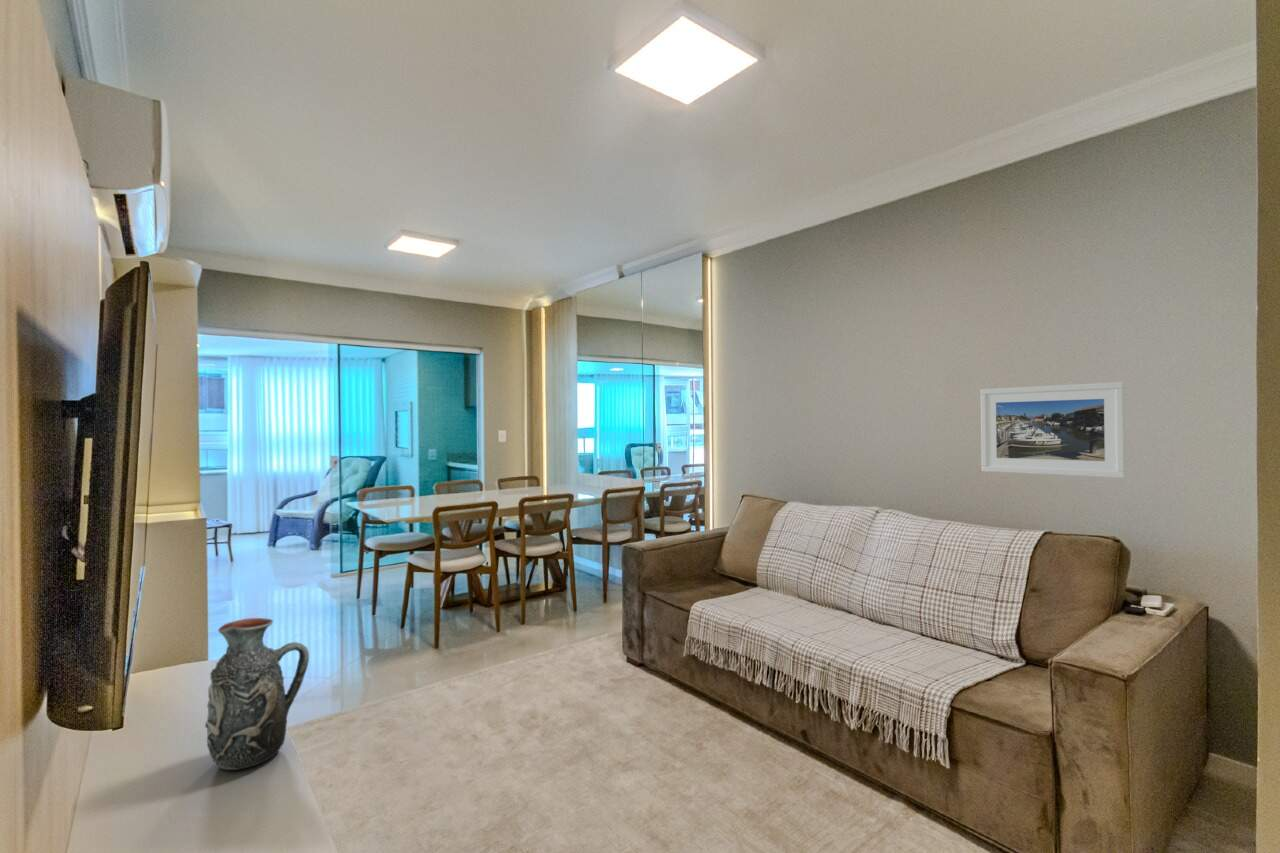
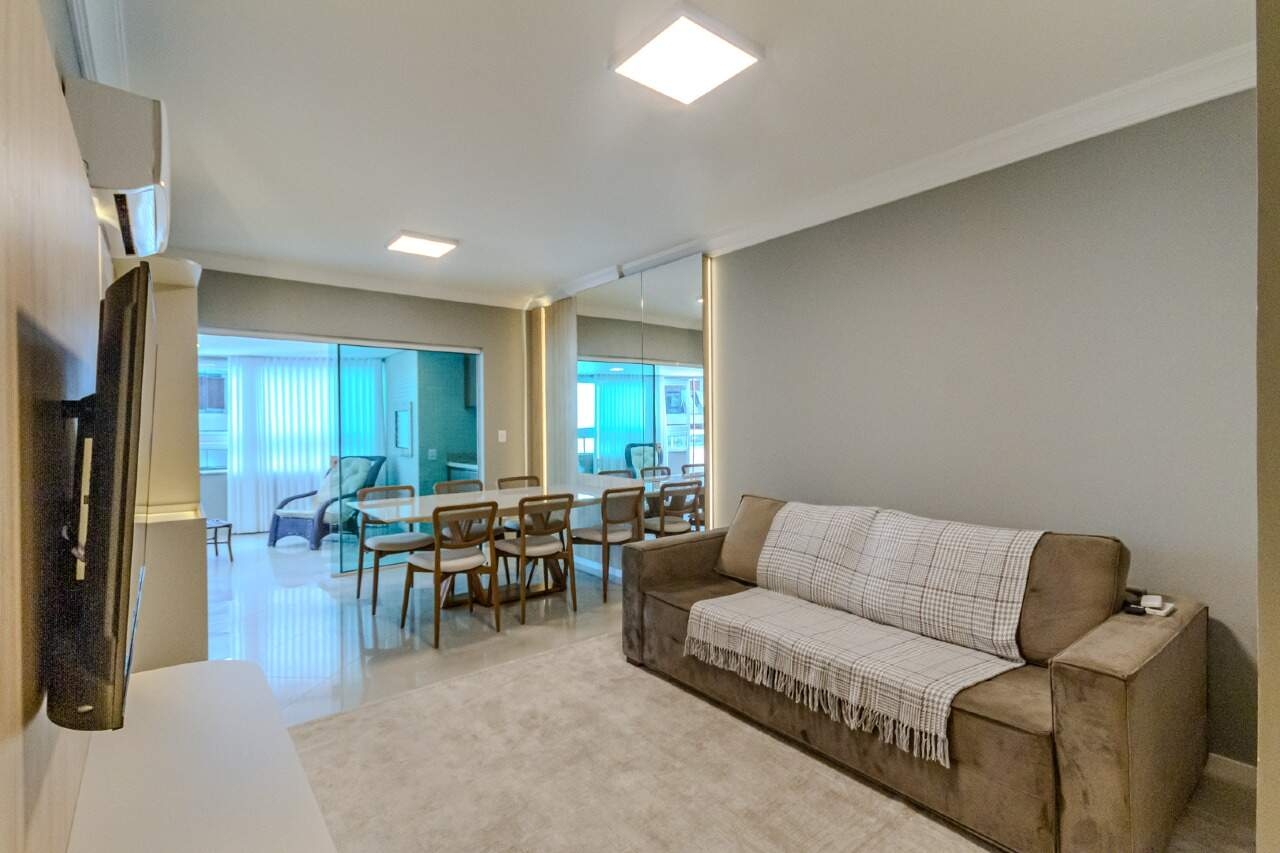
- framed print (1047, 430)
- decorative vase (259, 687)
